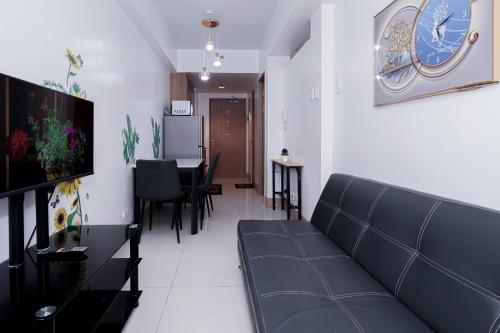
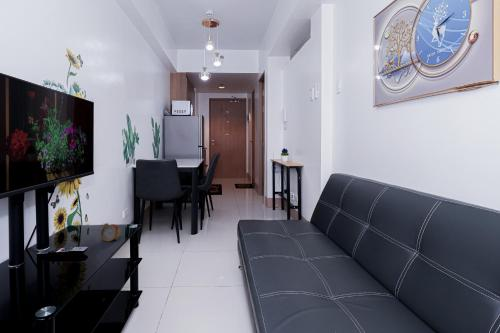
+ alarm clock (109, 231)
